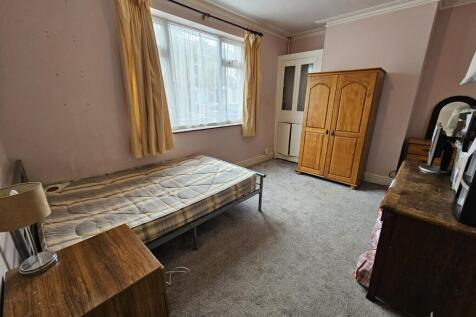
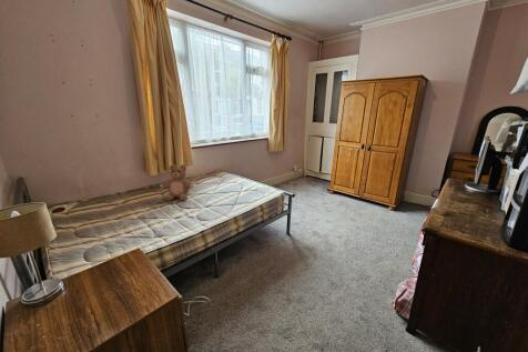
+ teddy bear (177, 181)
